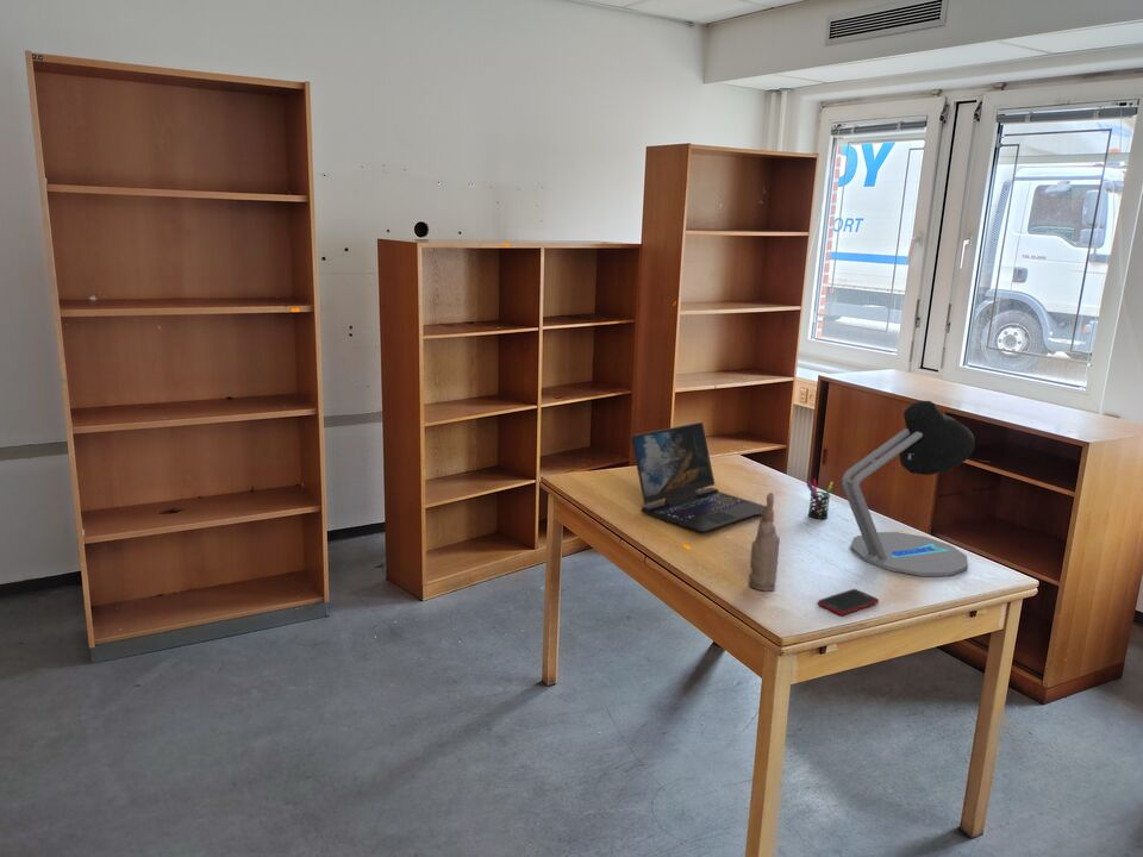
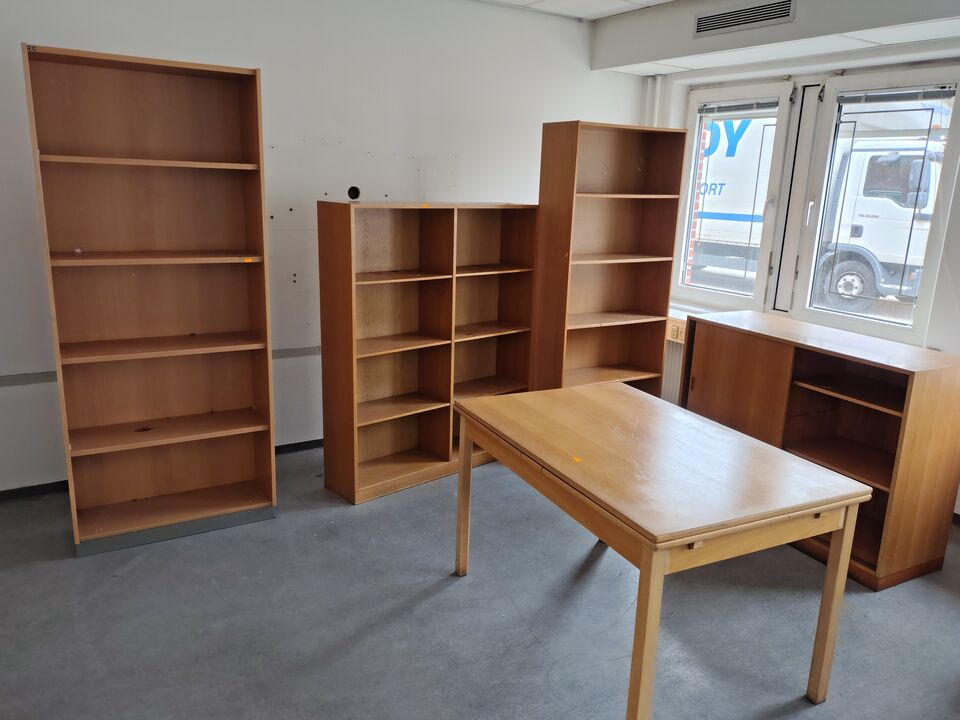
- cell phone (848, 601)
- laptop (701, 474)
- desk lamp (910, 471)
- bottle (767, 539)
- pen holder (820, 498)
